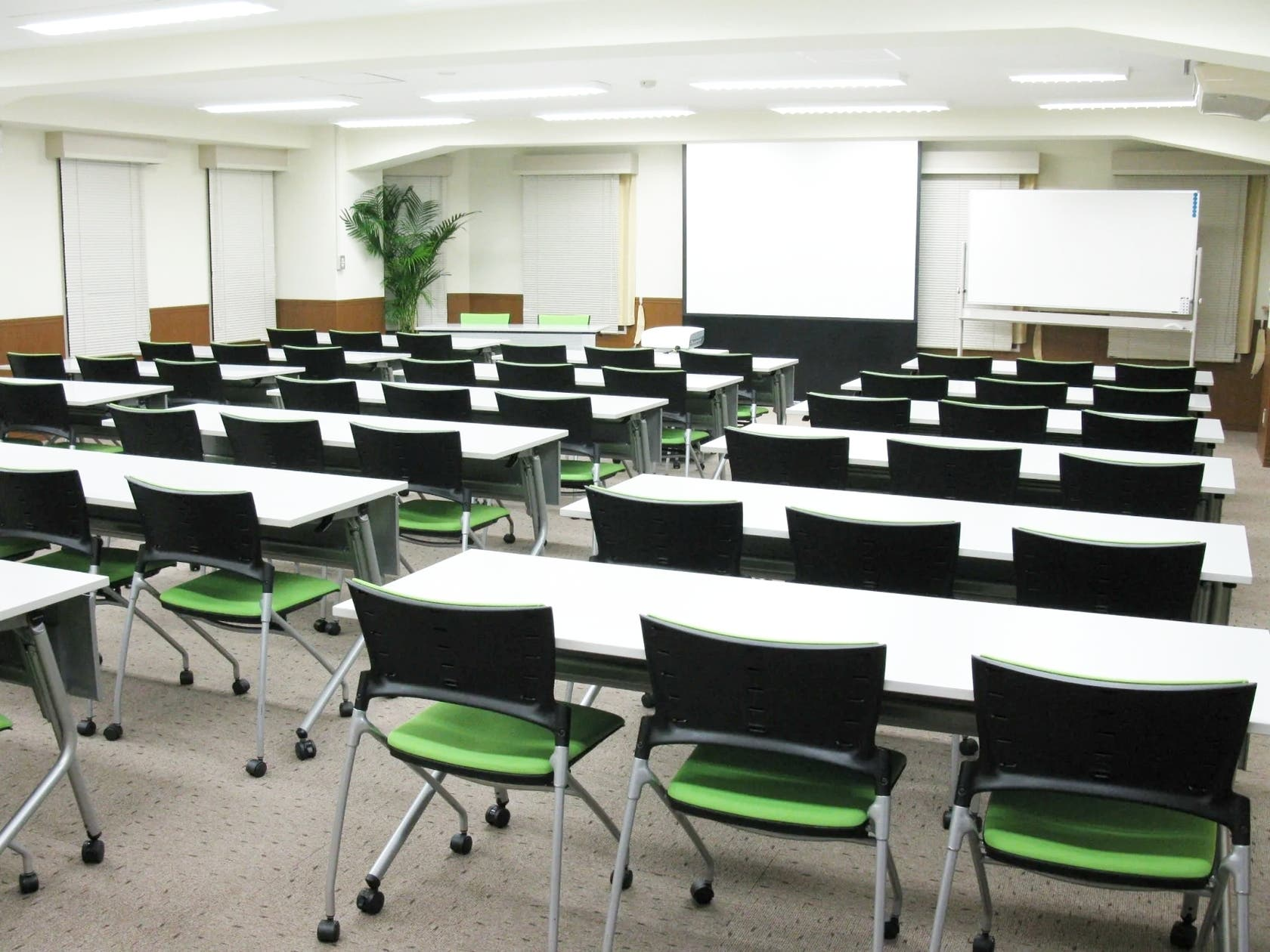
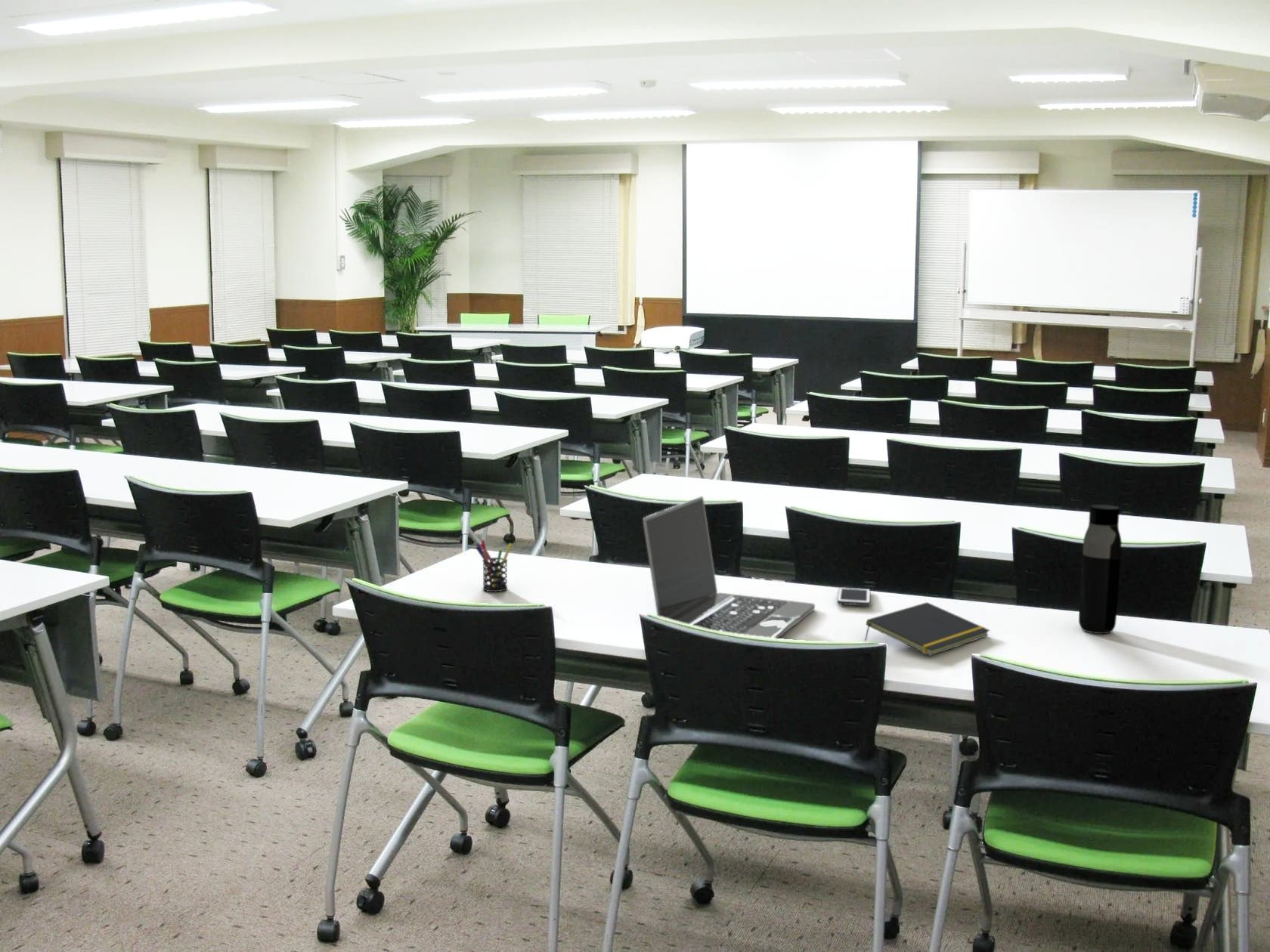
+ notepad (928, 627)
+ water bottle (1100, 569)
+ laptop (714, 569)
+ pen holder (494, 564)
+ cell phone (853, 596)
